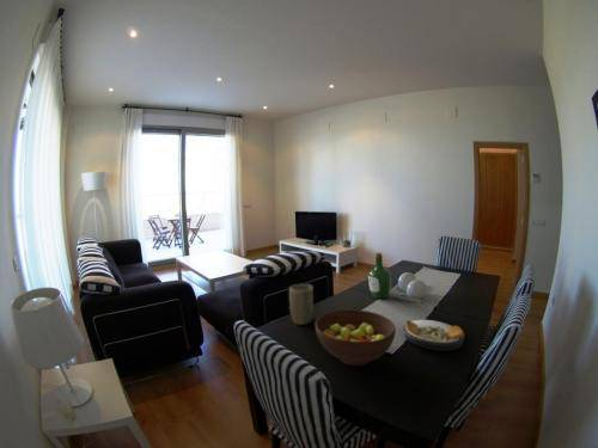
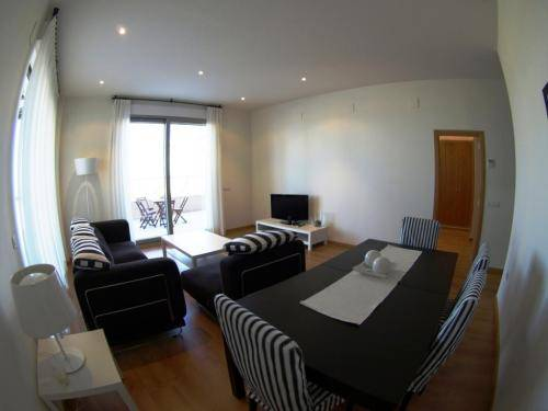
- wine bottle (379, 274)
- fruit bowl (354, 340)
- plant pot (301, 303)
- plate (432, 331)
